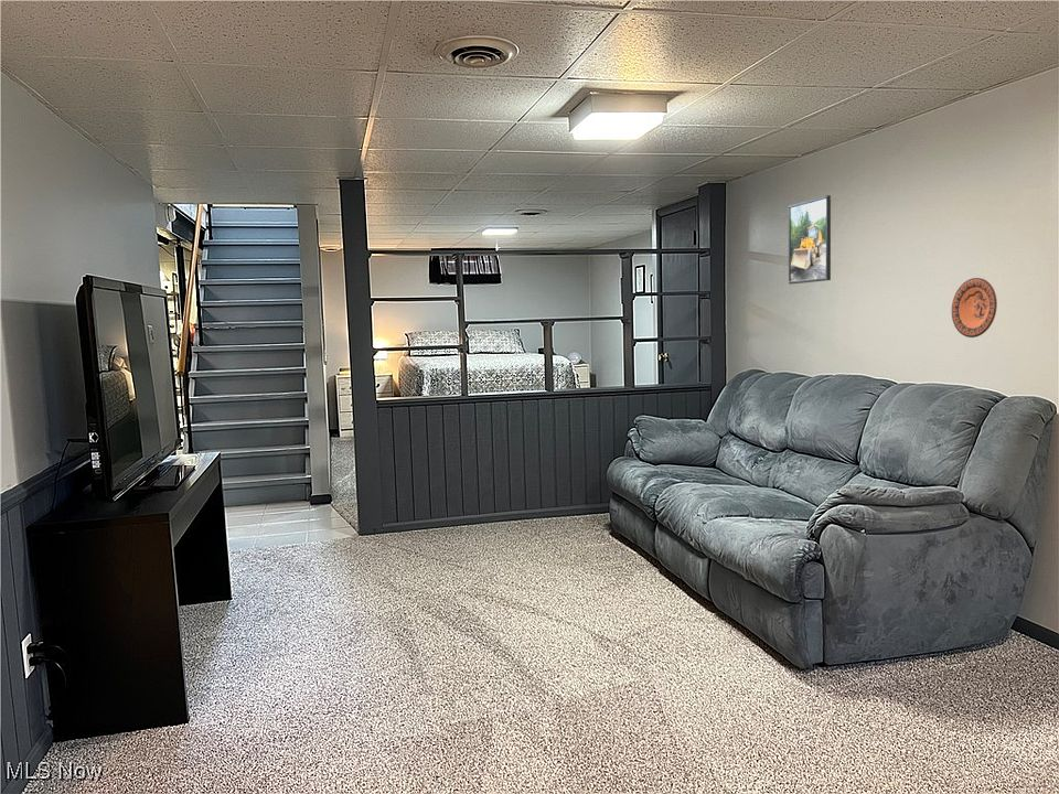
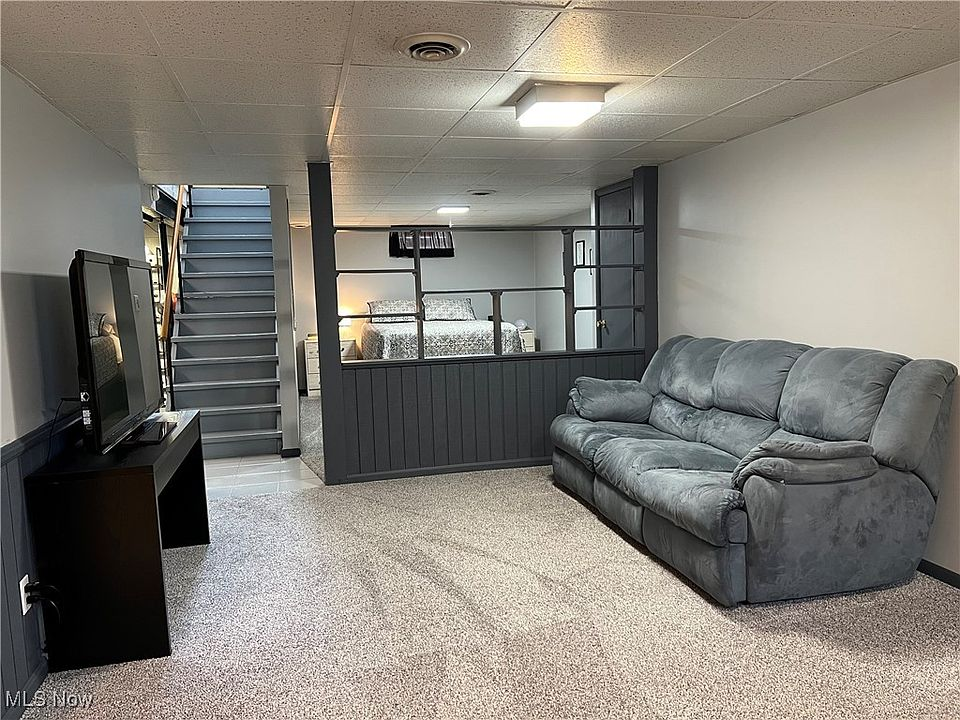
- decorative plate (974, 308)
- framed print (809, 242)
